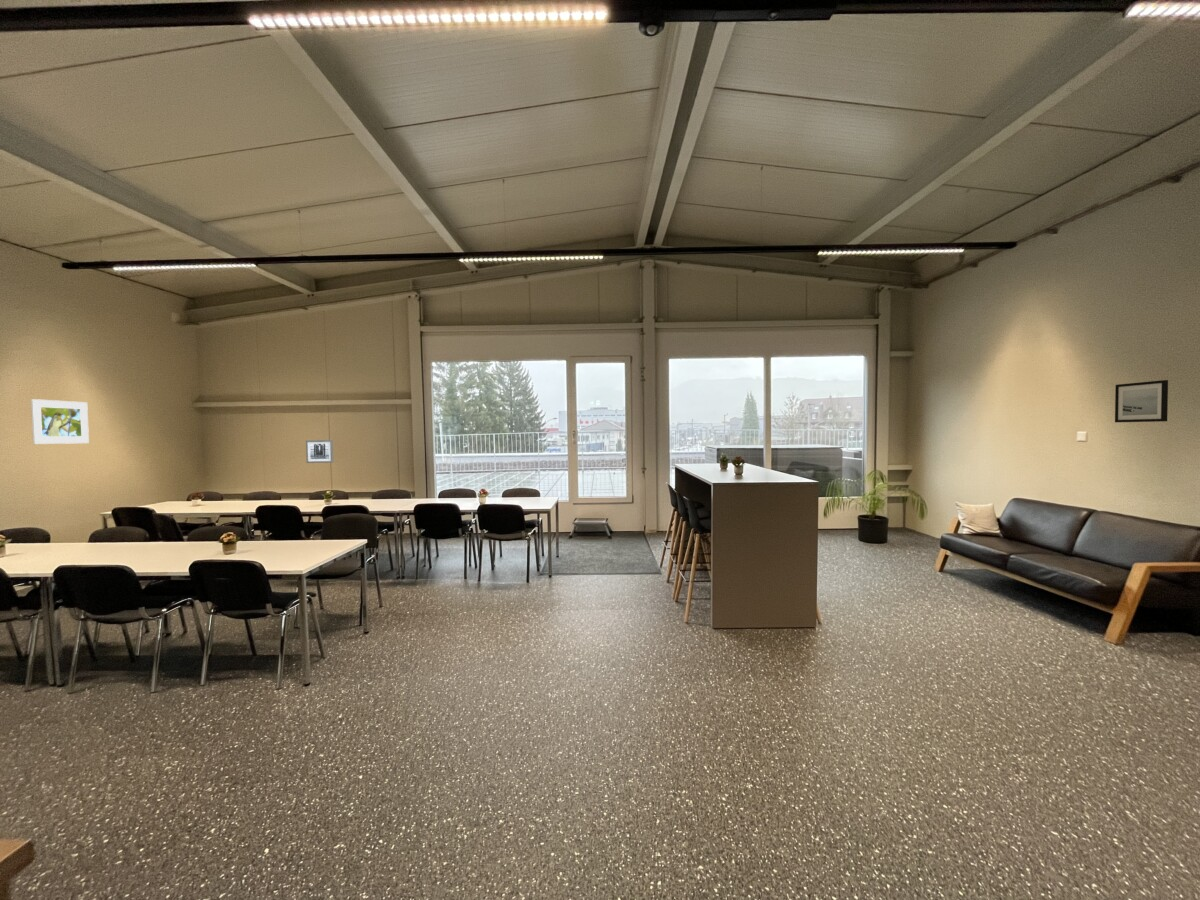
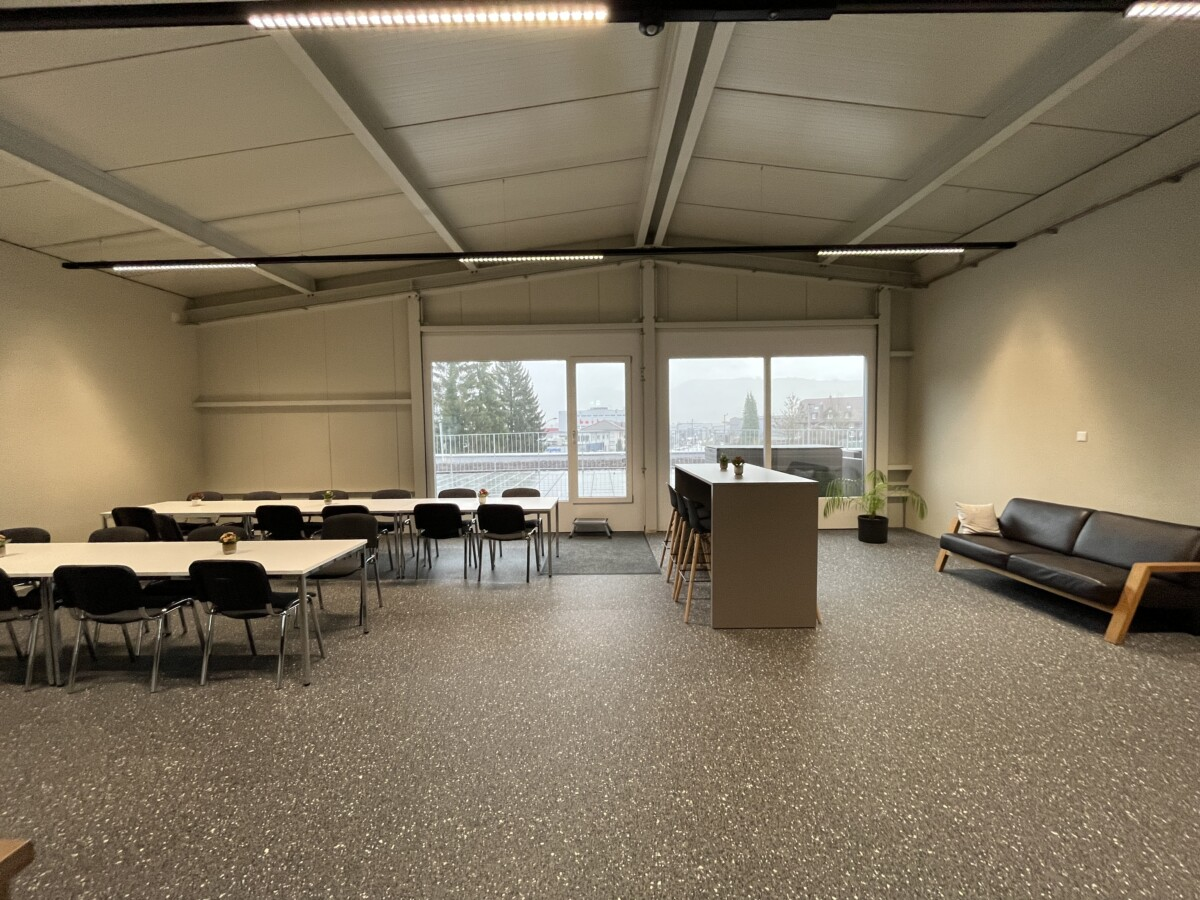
- wall art (319, 451)
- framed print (61, 422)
- wall art (1140, 402)
